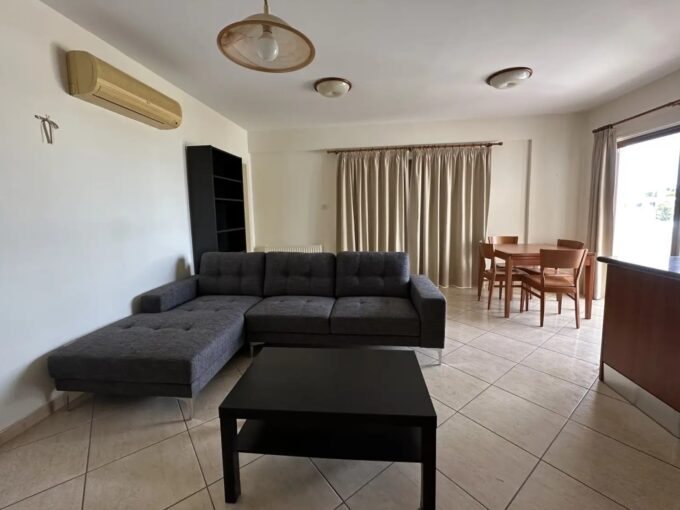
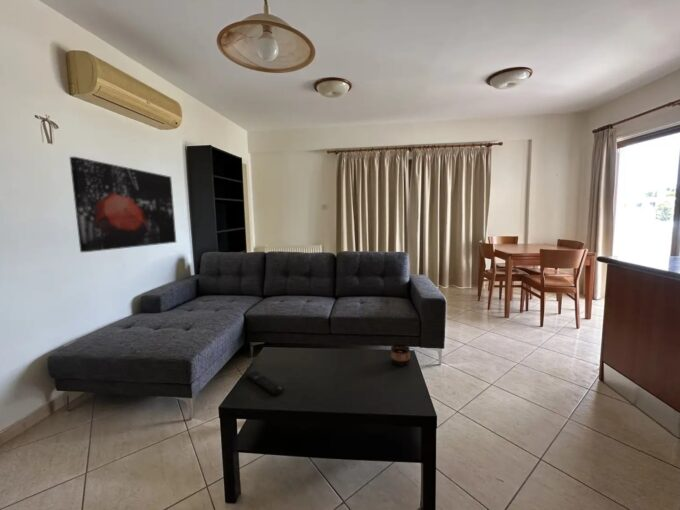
+ remote control (264, 382)
+ cup (400, 354)
+ wall art (133, 208)
